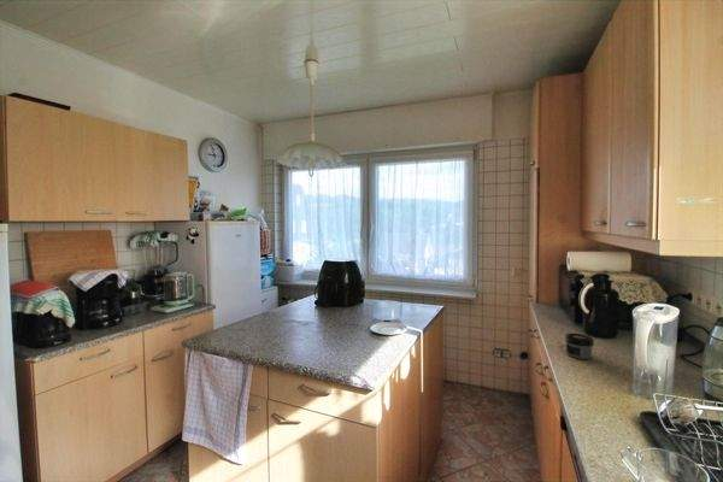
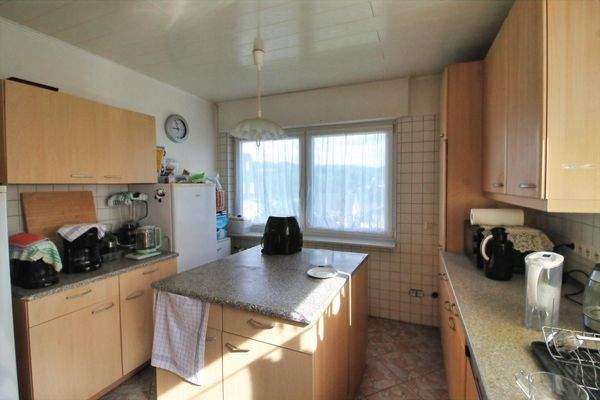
- jar (578, 346)
